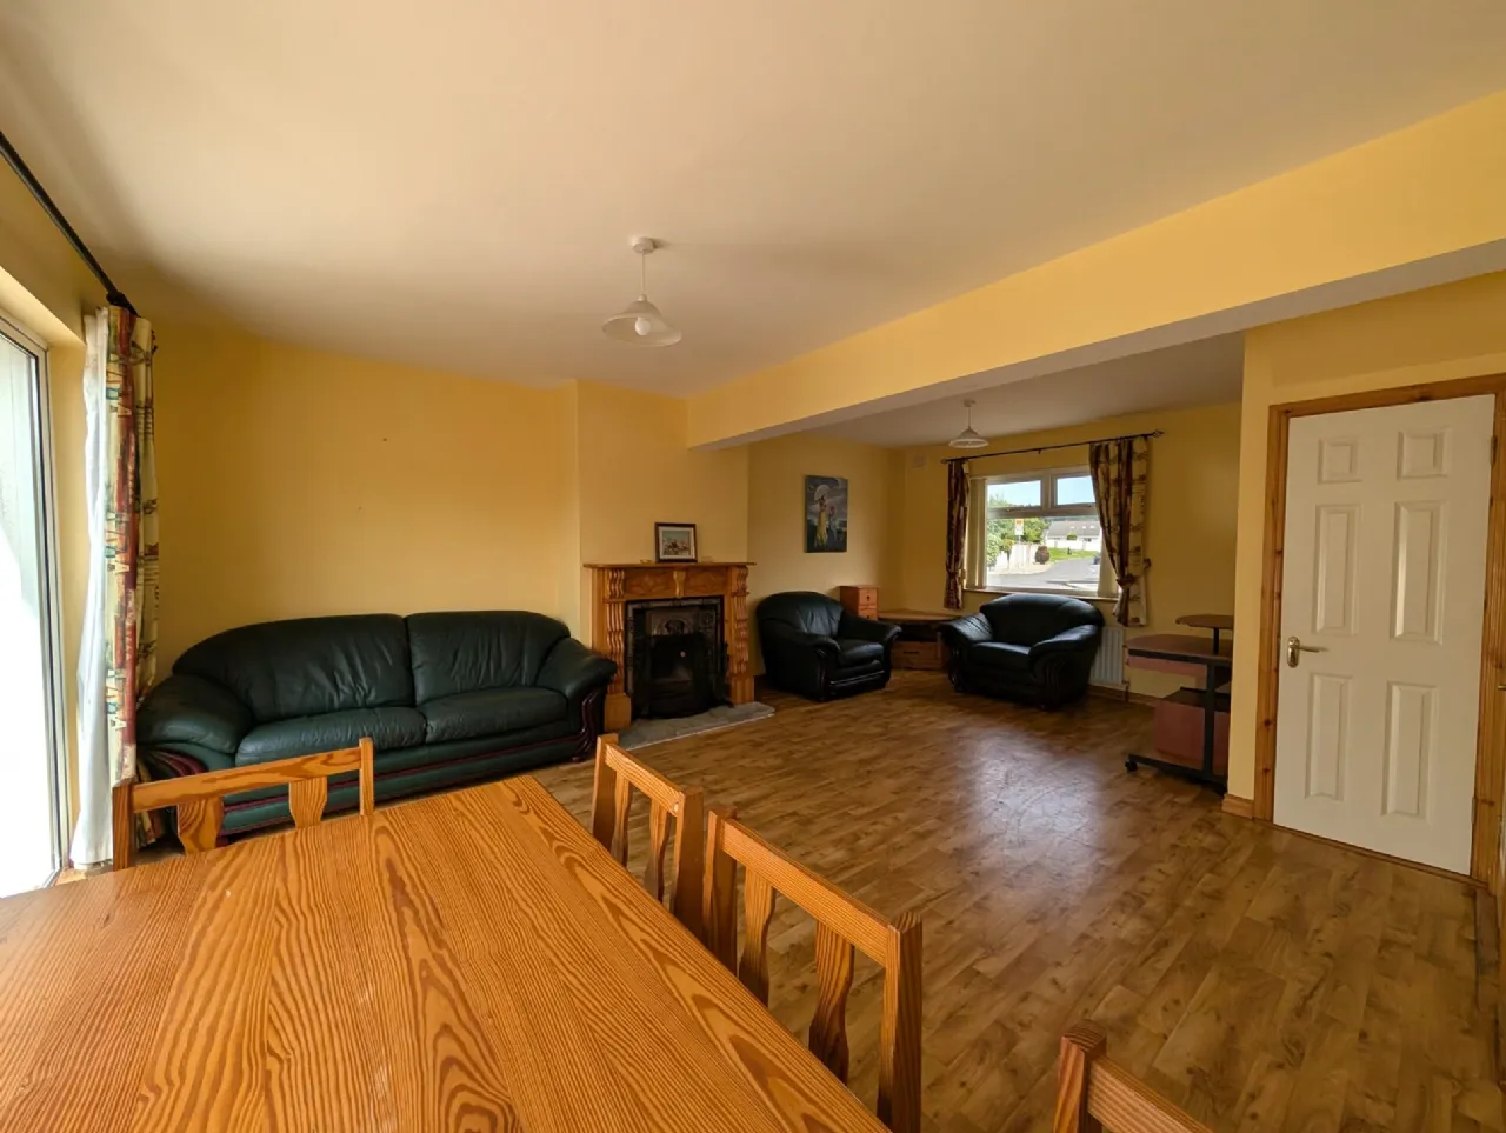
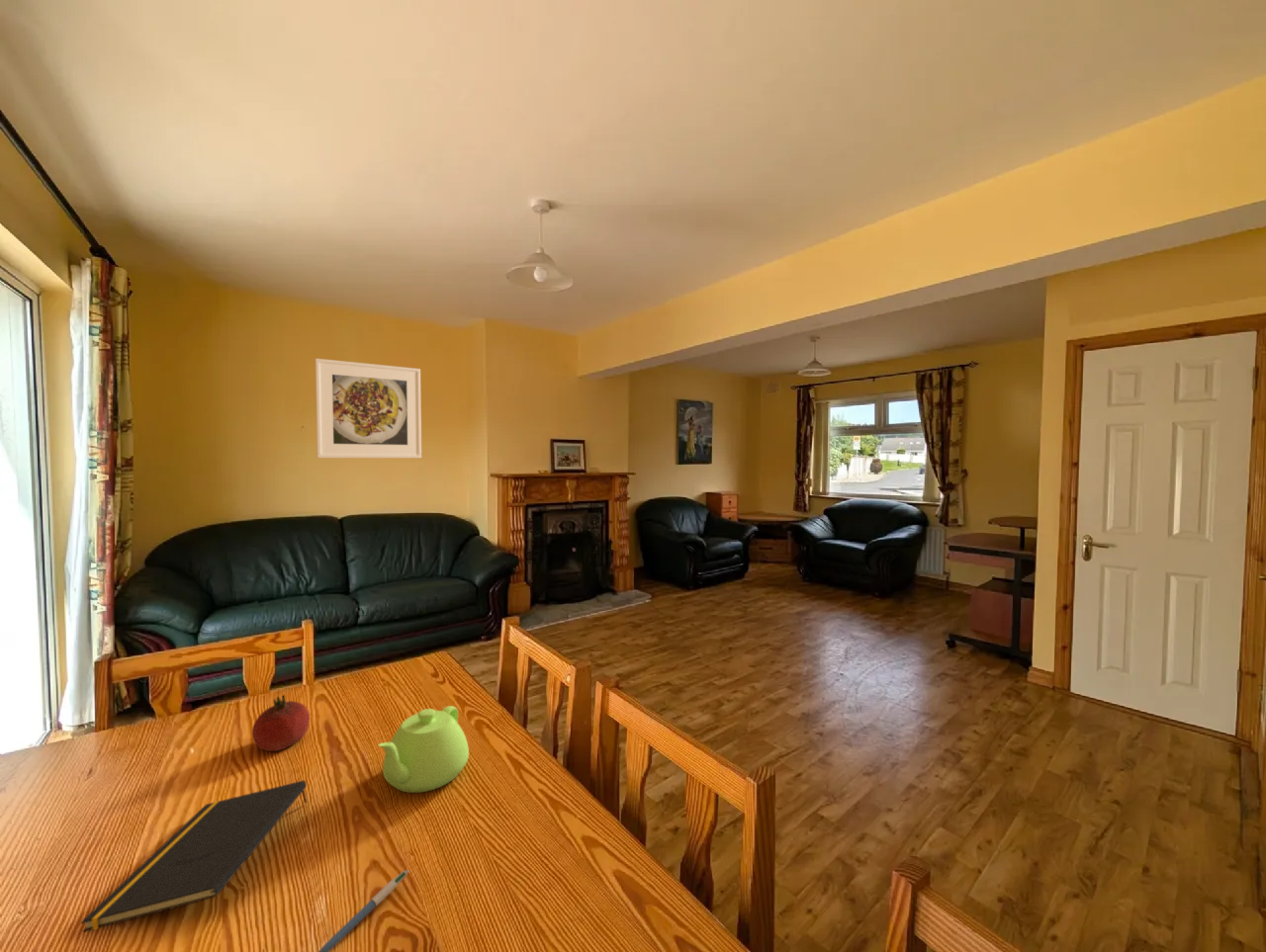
+ teapot (423, 744)
+ fruit (280, 719)
+ pen (364, 909)
+ notepad (211, 844)
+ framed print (371, 410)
